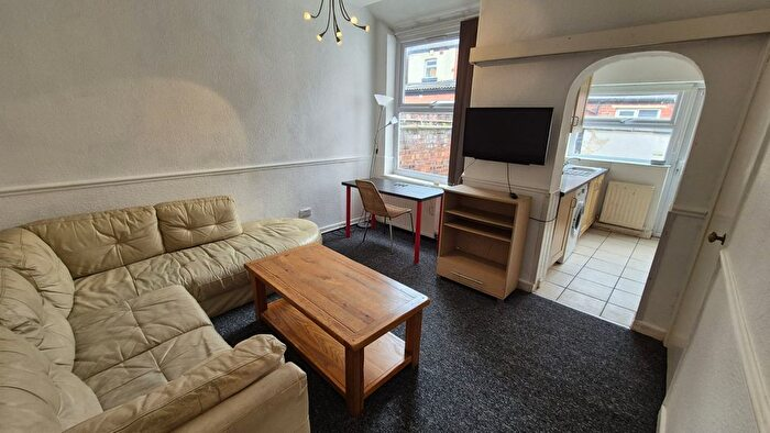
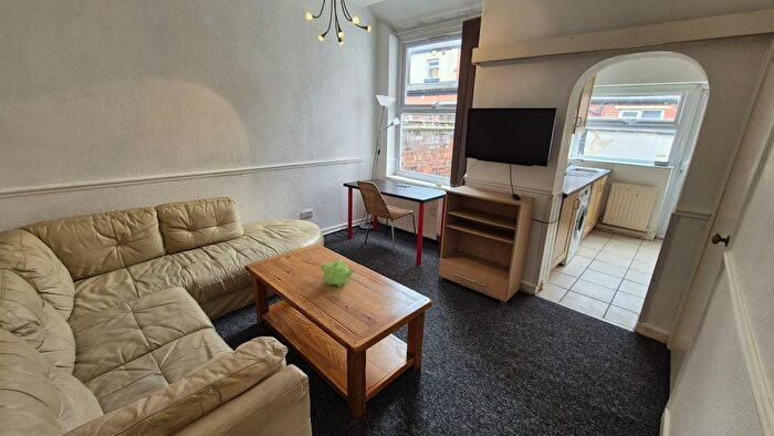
+ teapot (337, 272)
